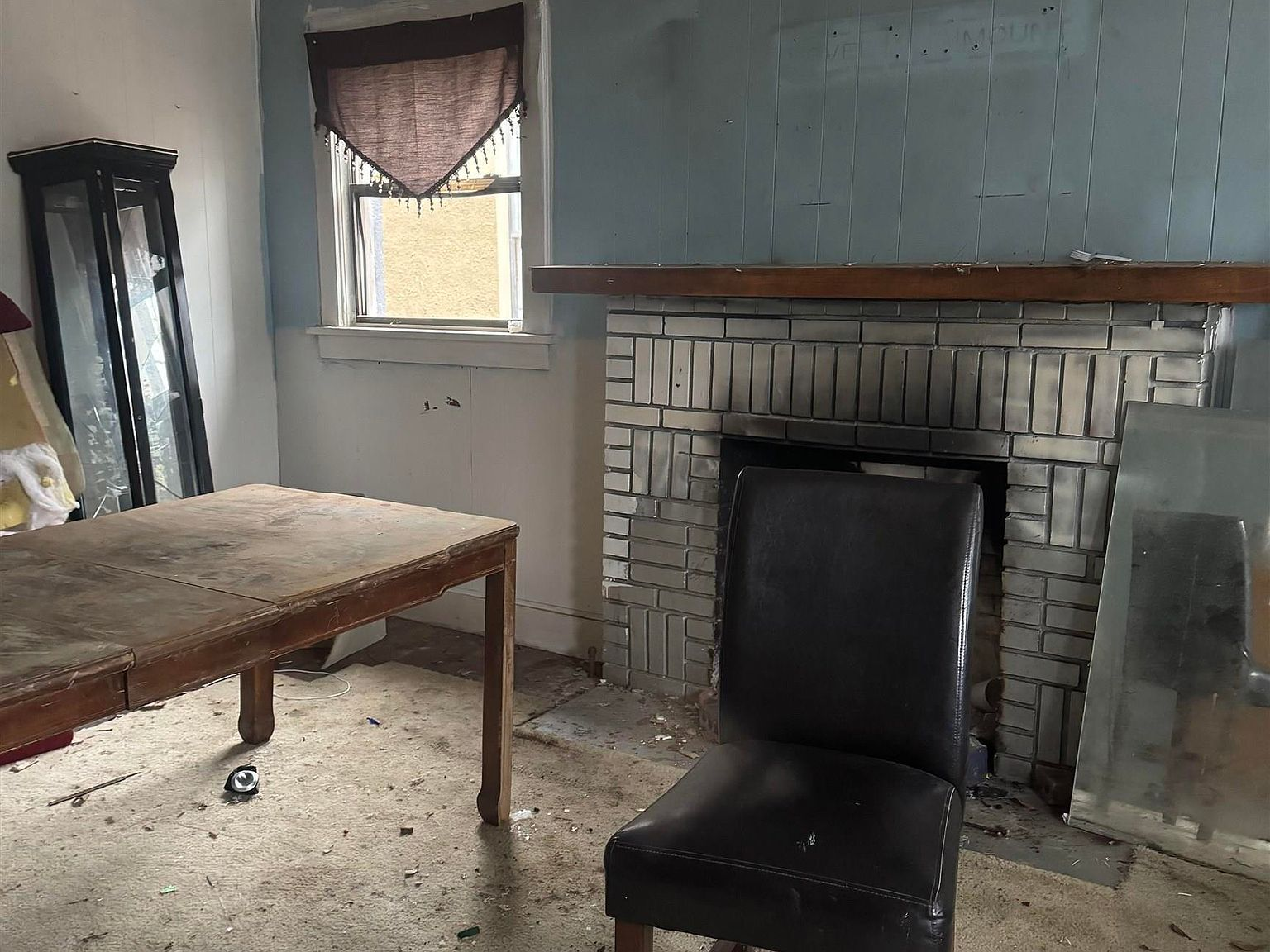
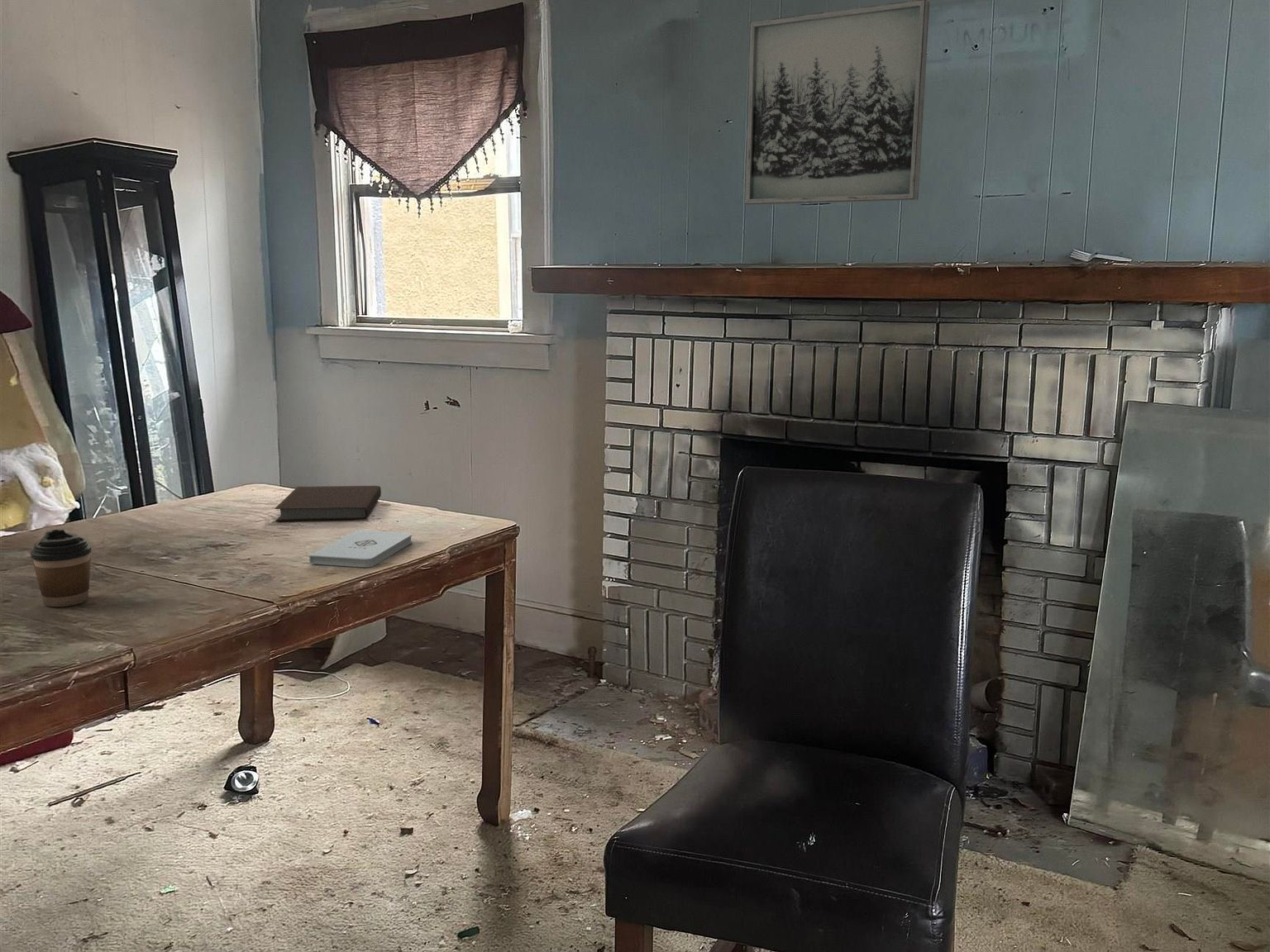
+ coffee cup (63, 567)
+ notebook (331, 502)
+ notepad (364, 547)
+ wall art (832, 108)
